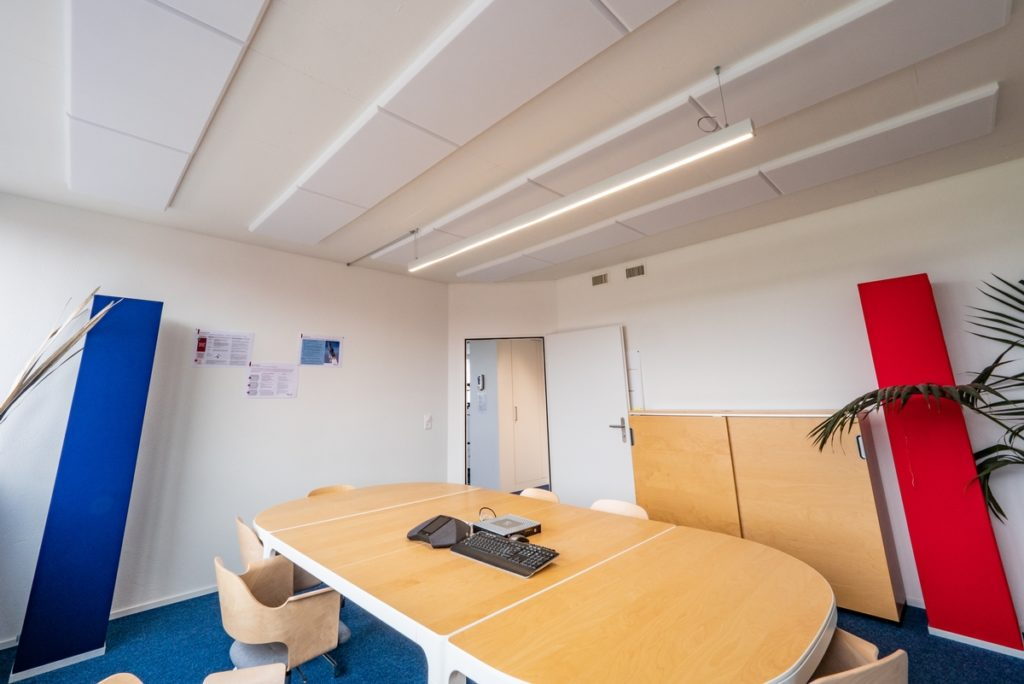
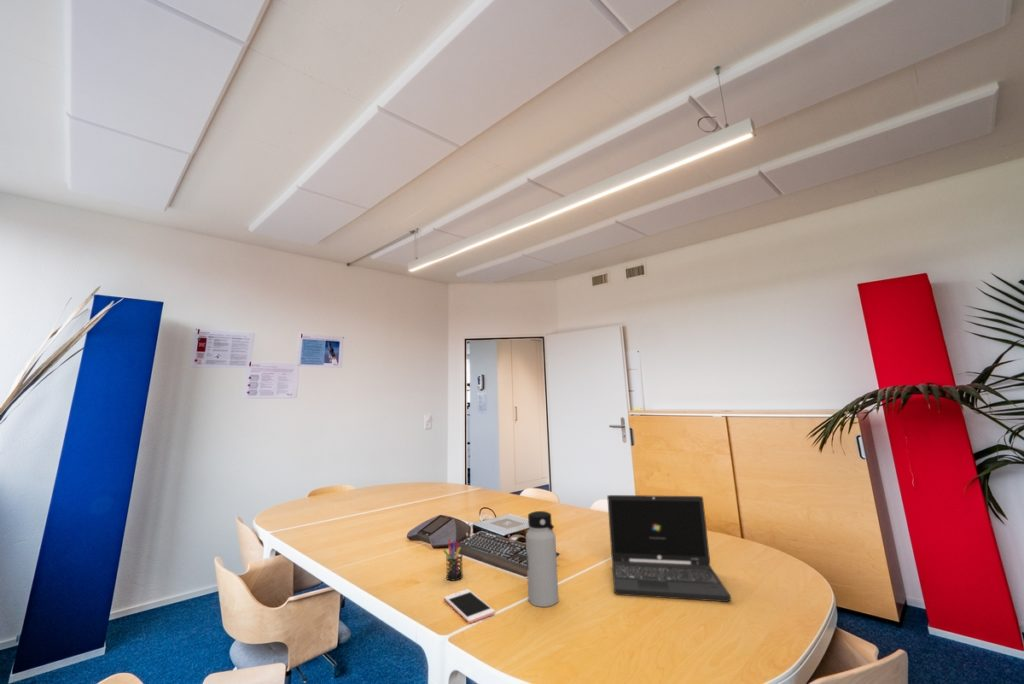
+ water bottle (541, 555)
+ laptop (661, 542)
+ cell phone (468, 604)
+ pen holder (452, 559)
